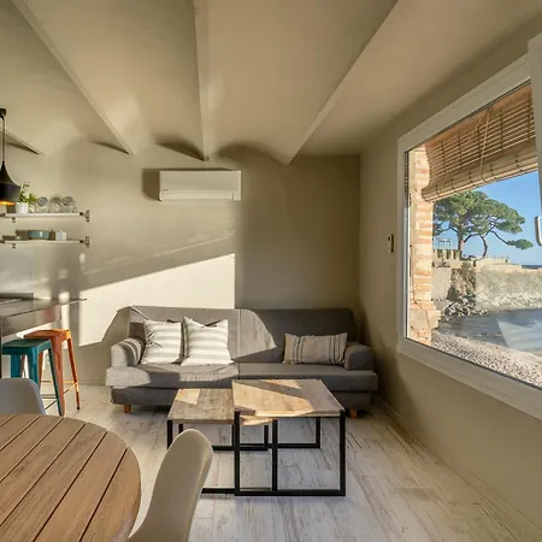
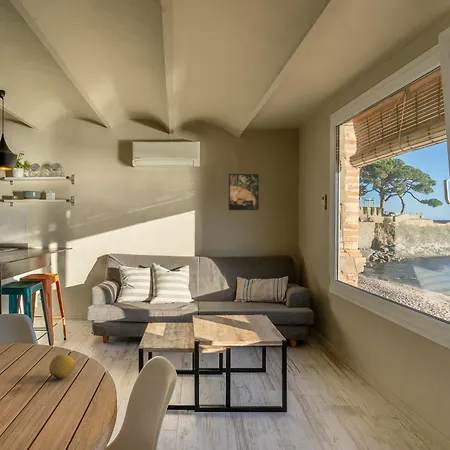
+ fruit (62, 366)
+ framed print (243, 192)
